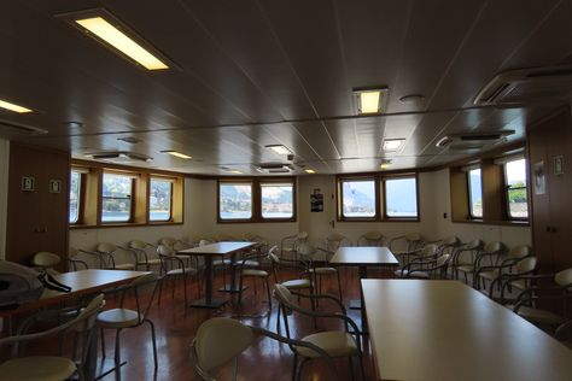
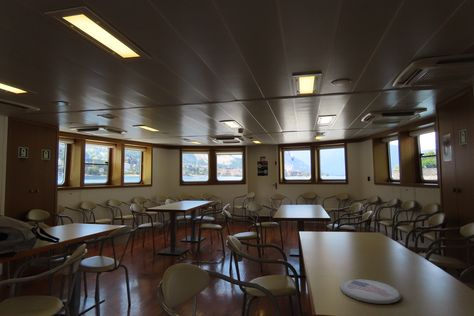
+ plate (369, 289)
